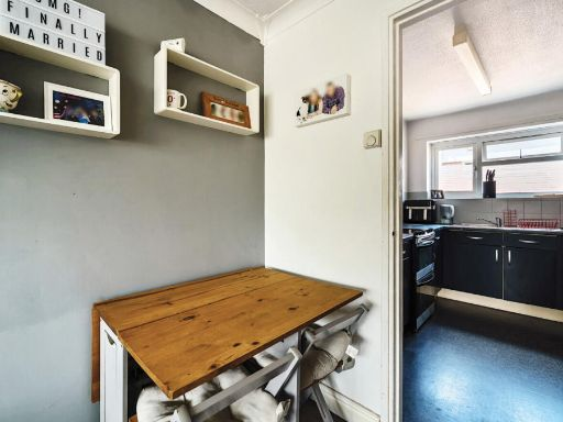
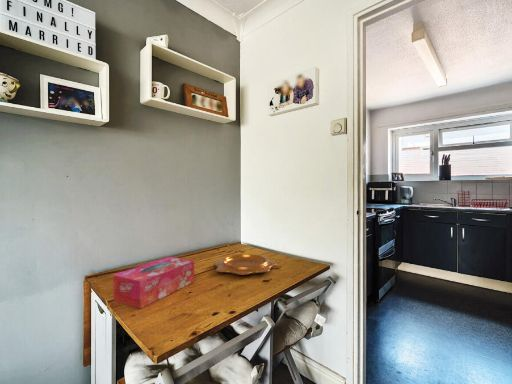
+ decorative bowl (244, 263)
+ tissue box (157, 278)
